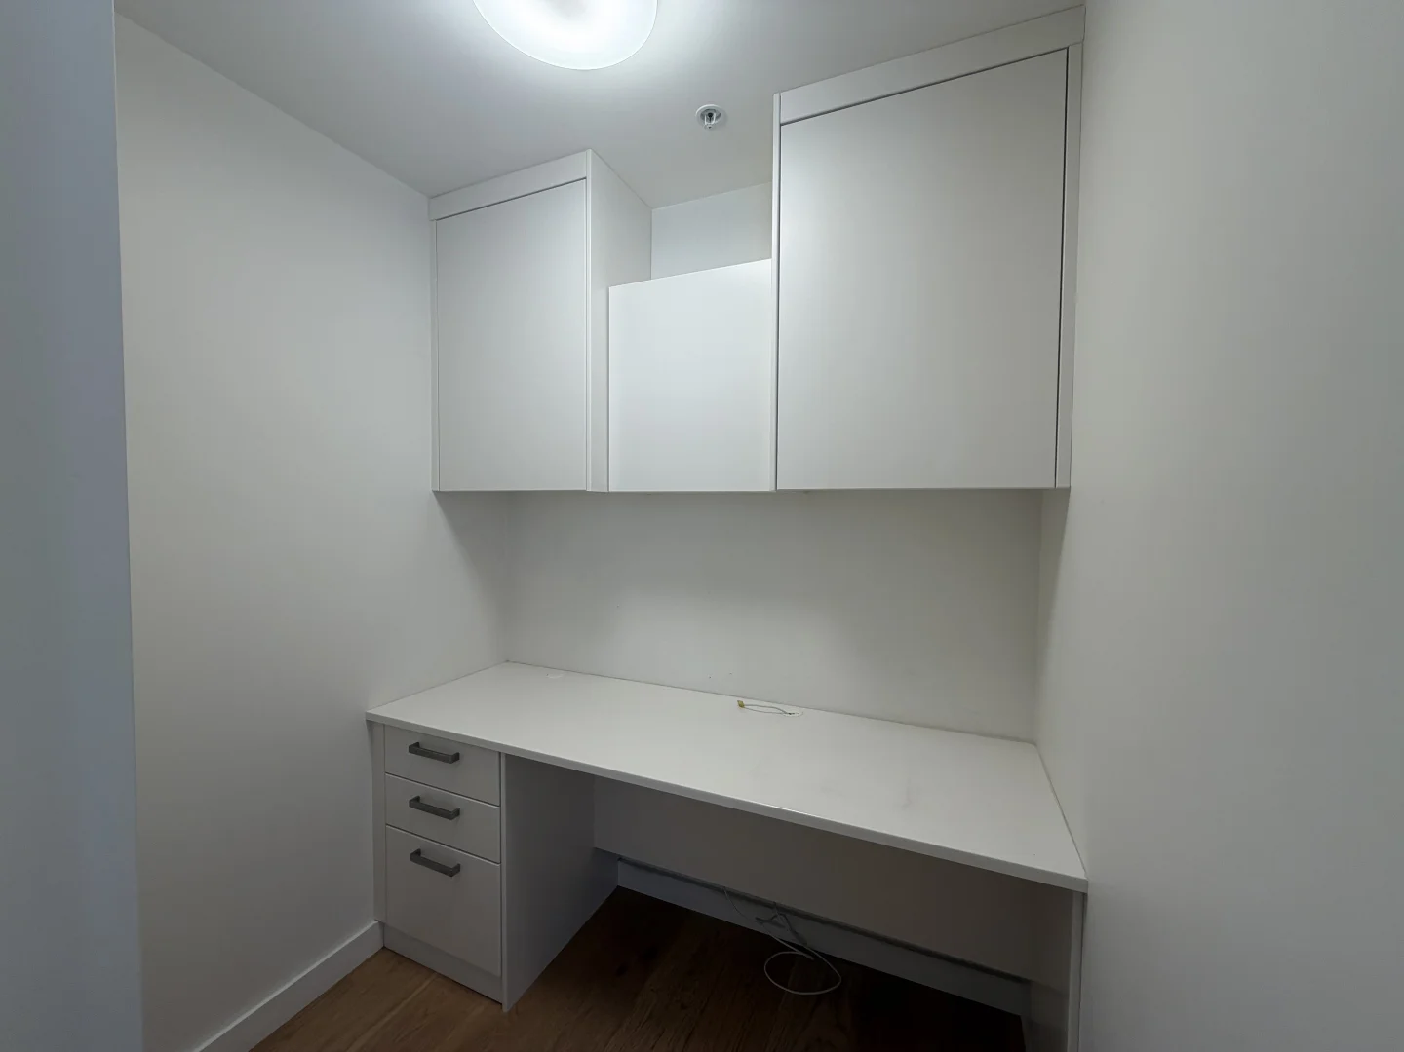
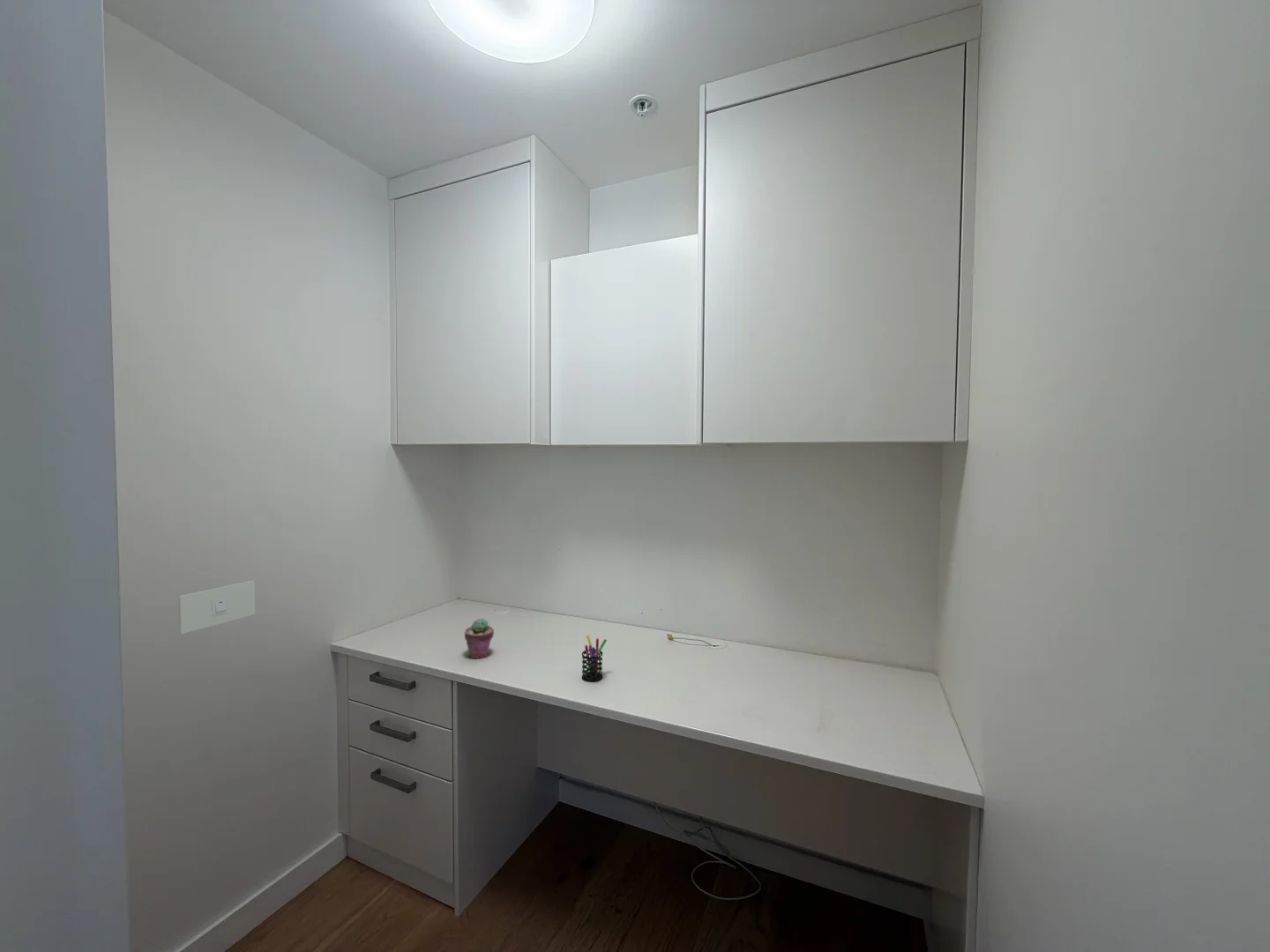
+ pen holder (594, 656)
+ potted succulent (479, 636)
+ light switch (219, 606)
